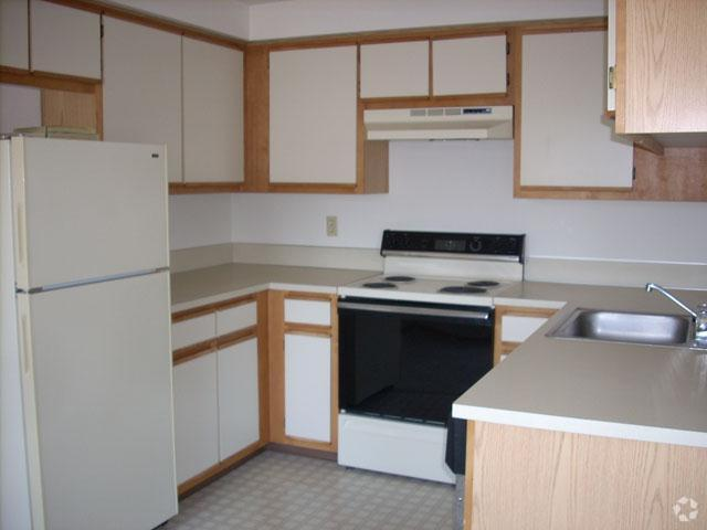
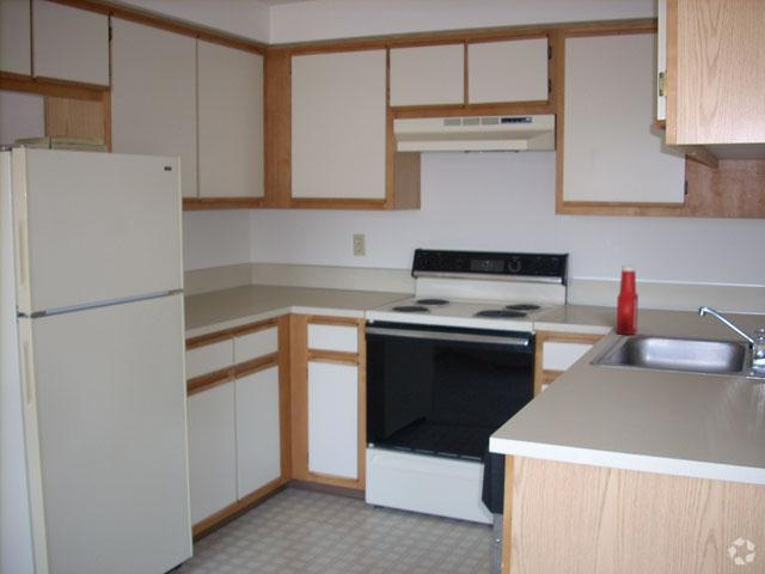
+ soap bottle (628, 299)
